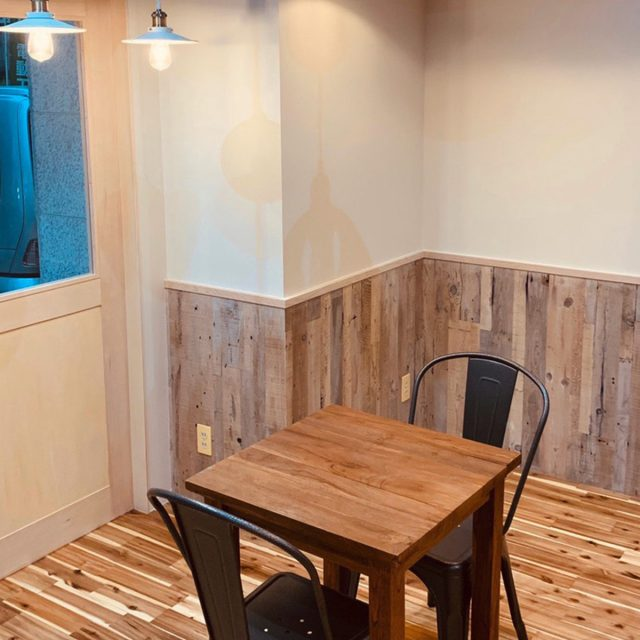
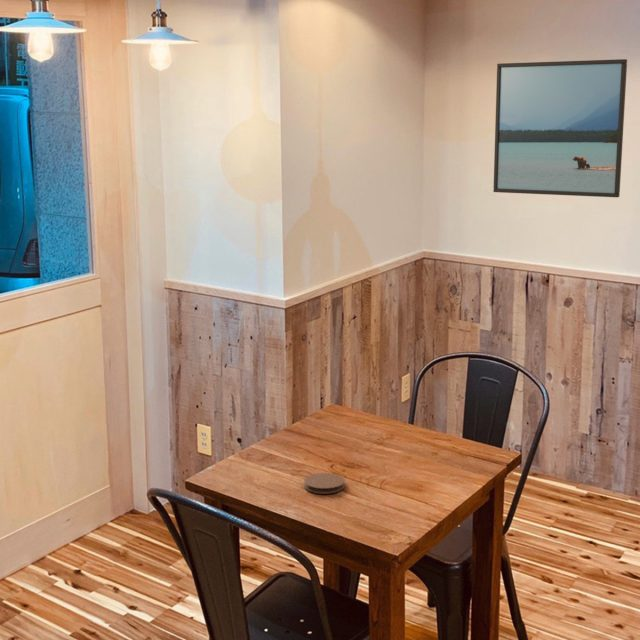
+ coaster (324, 483)
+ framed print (557, 129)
